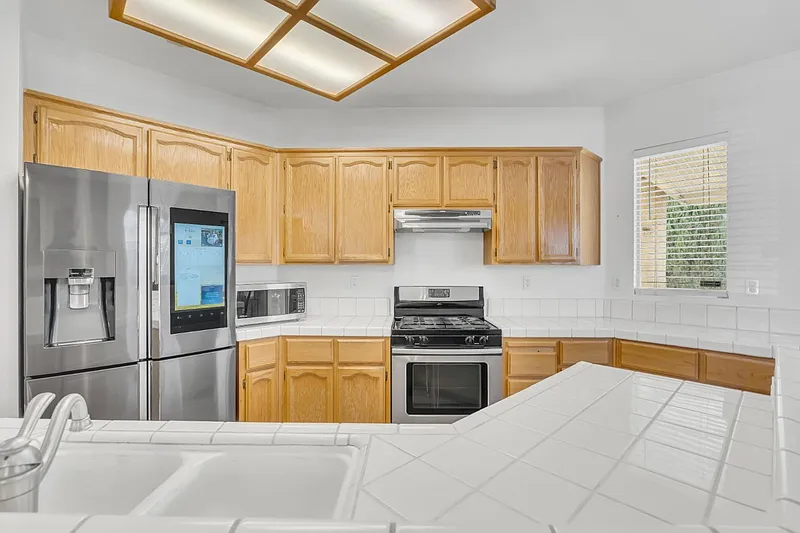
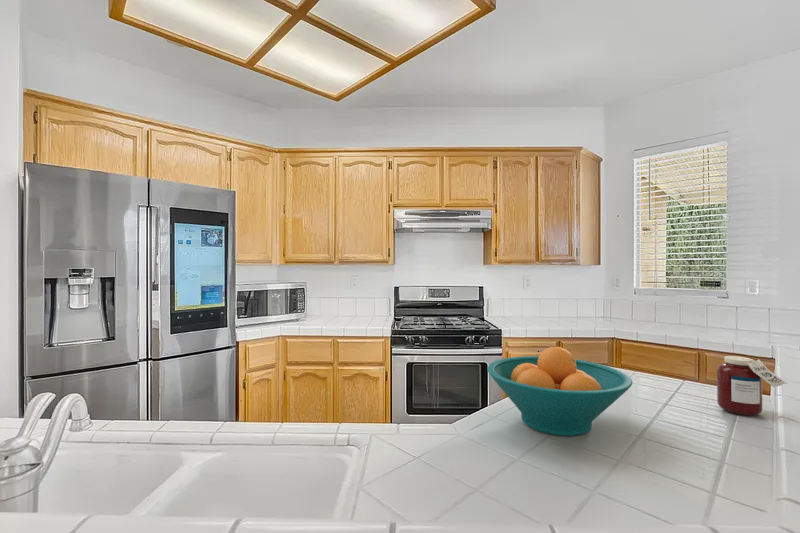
+ fruit bowl (555, 385)
+ jar (748, 386)
